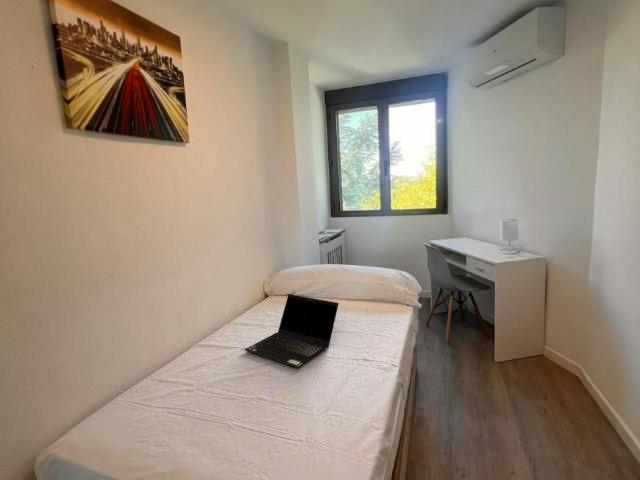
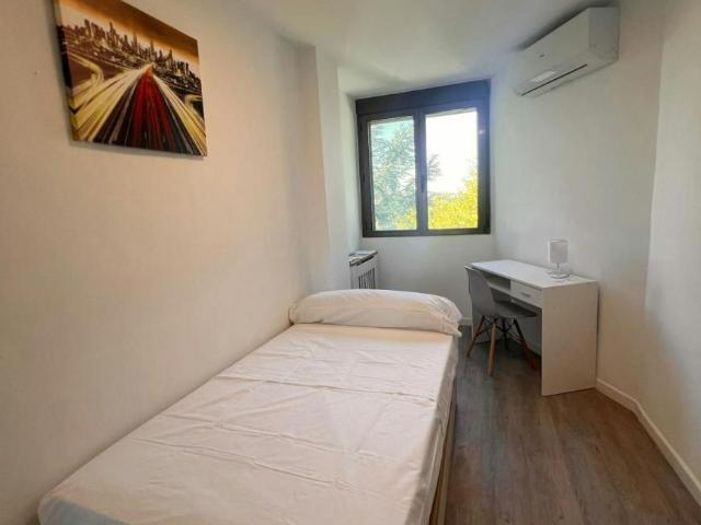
- laptop computer (292, 327)
